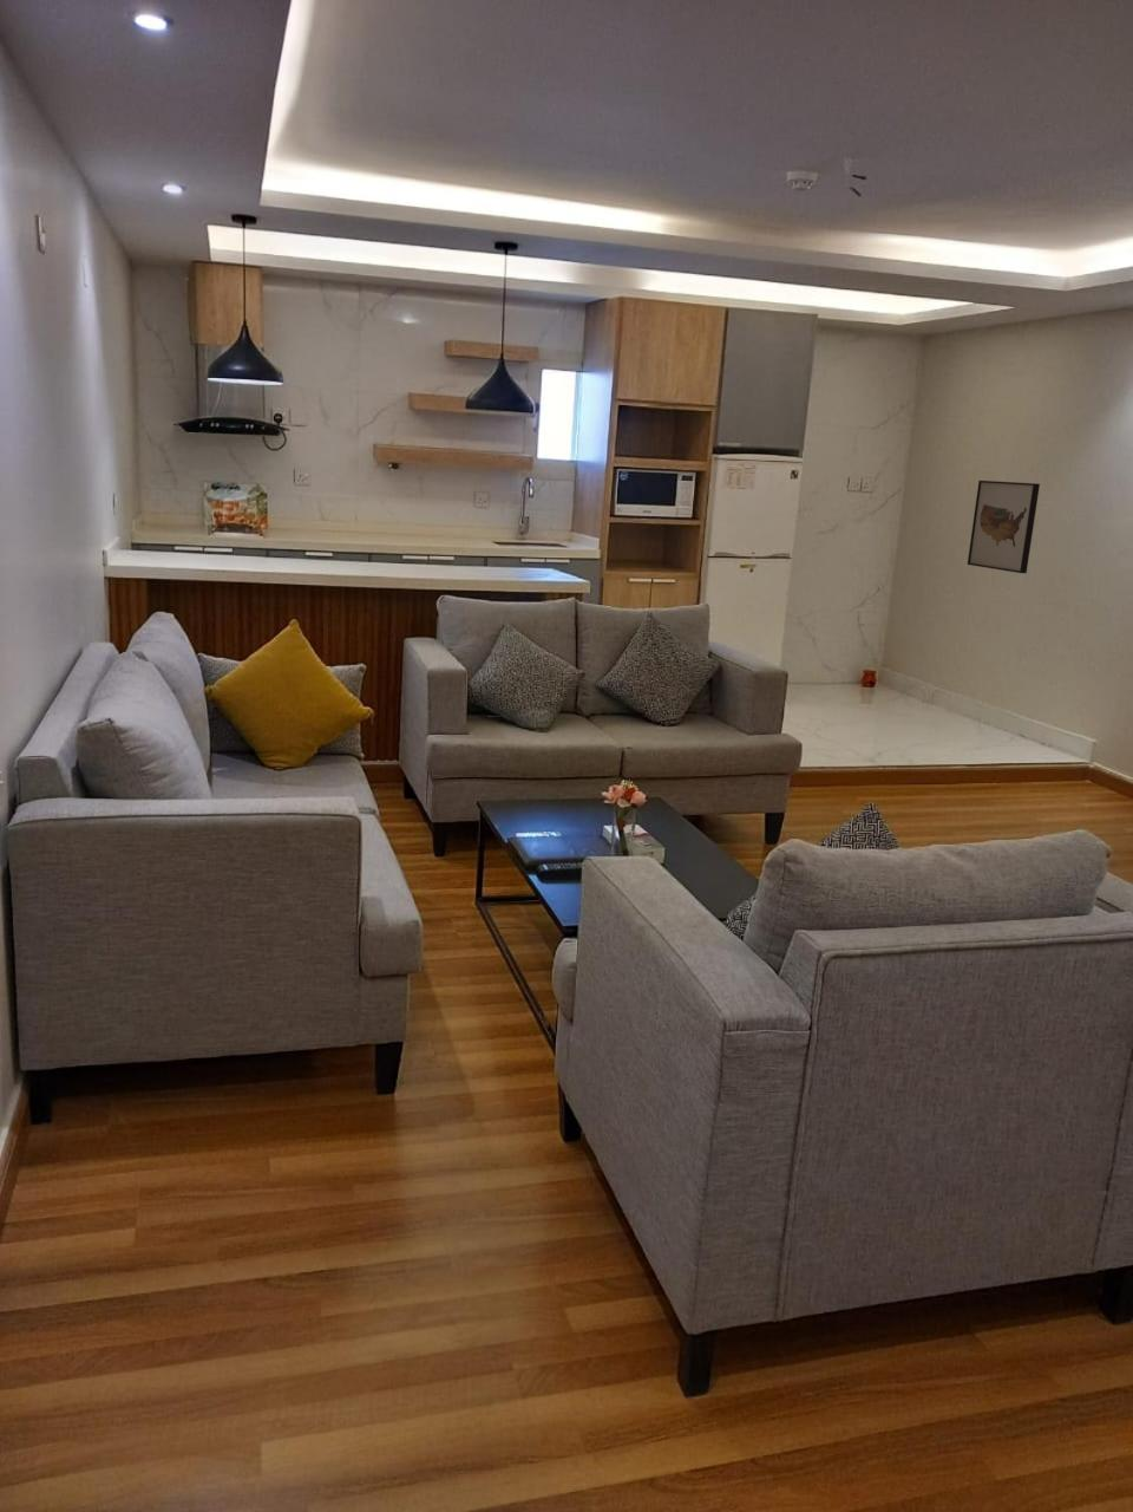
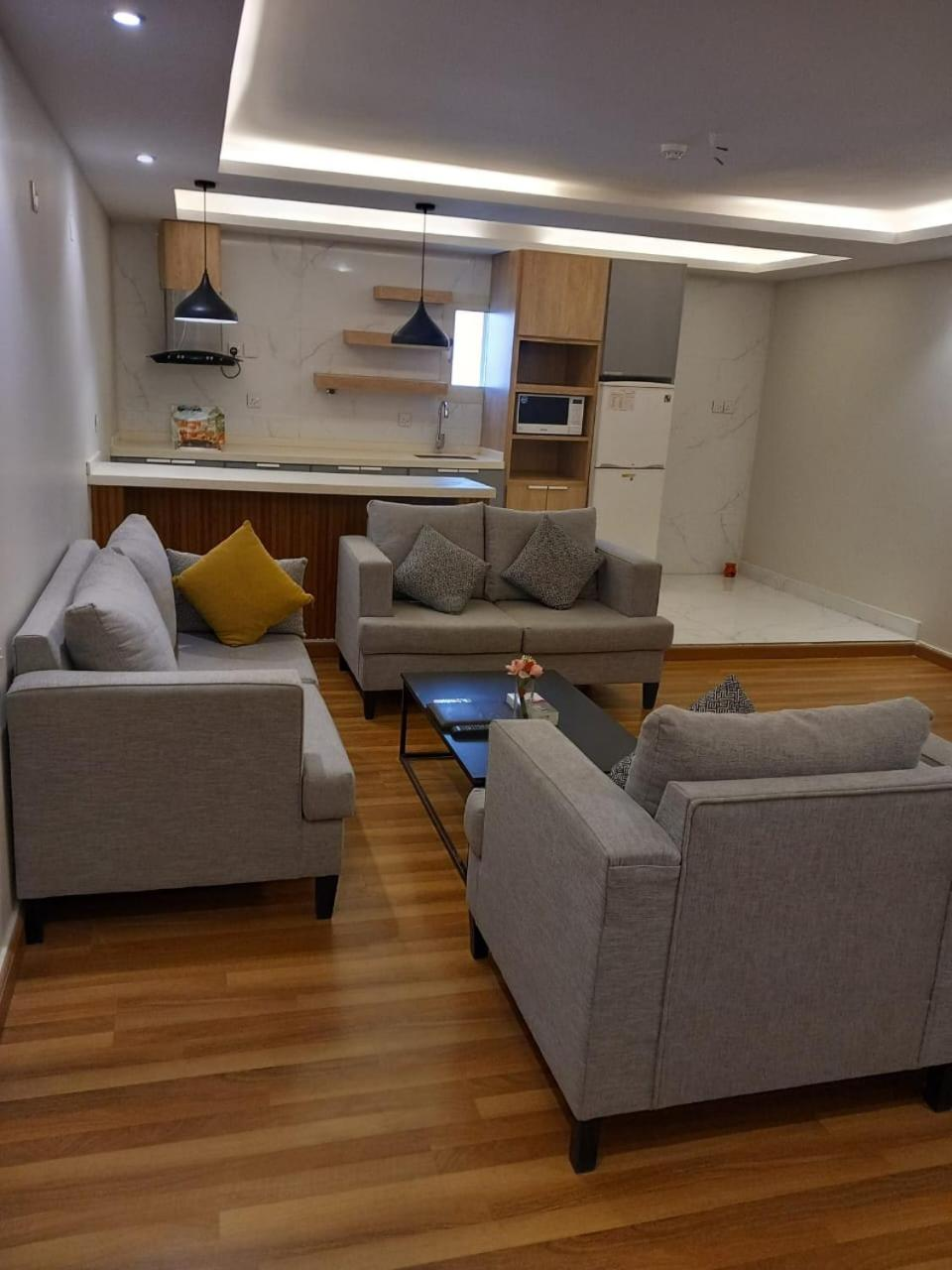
- wall art (1002, 526)
